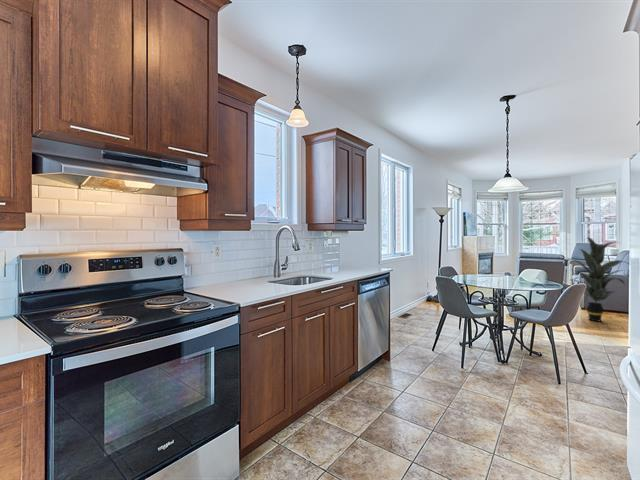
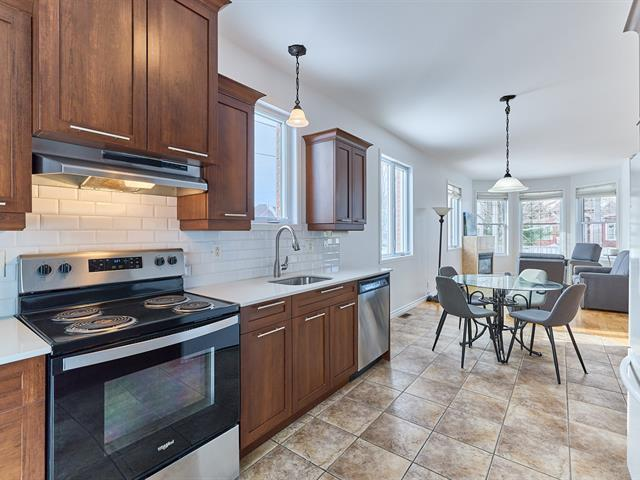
- indoor plant (595, 278)
